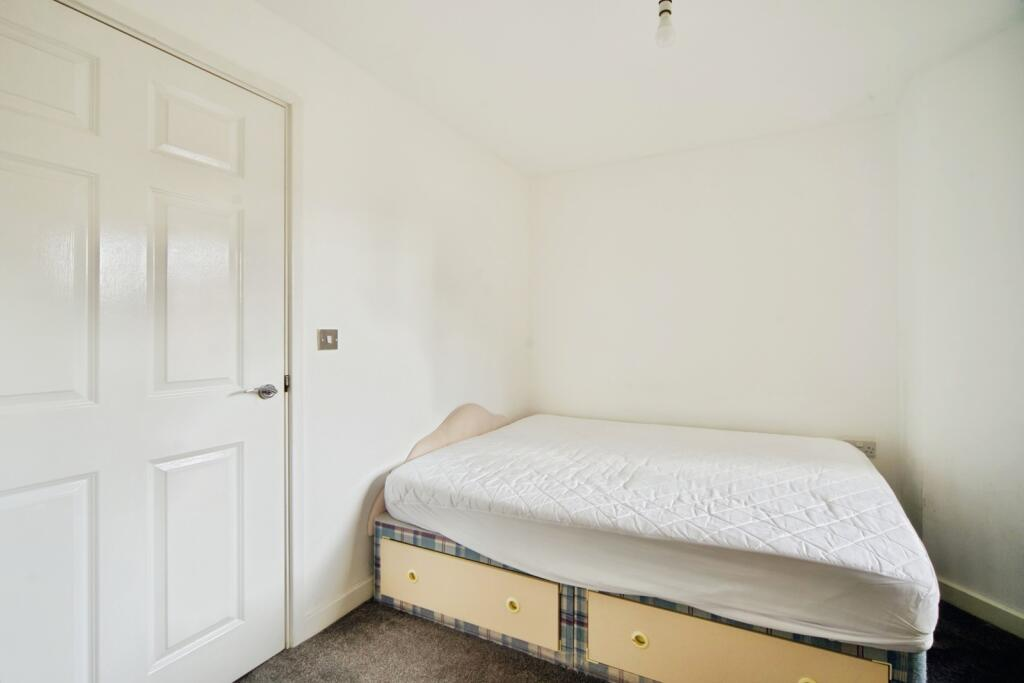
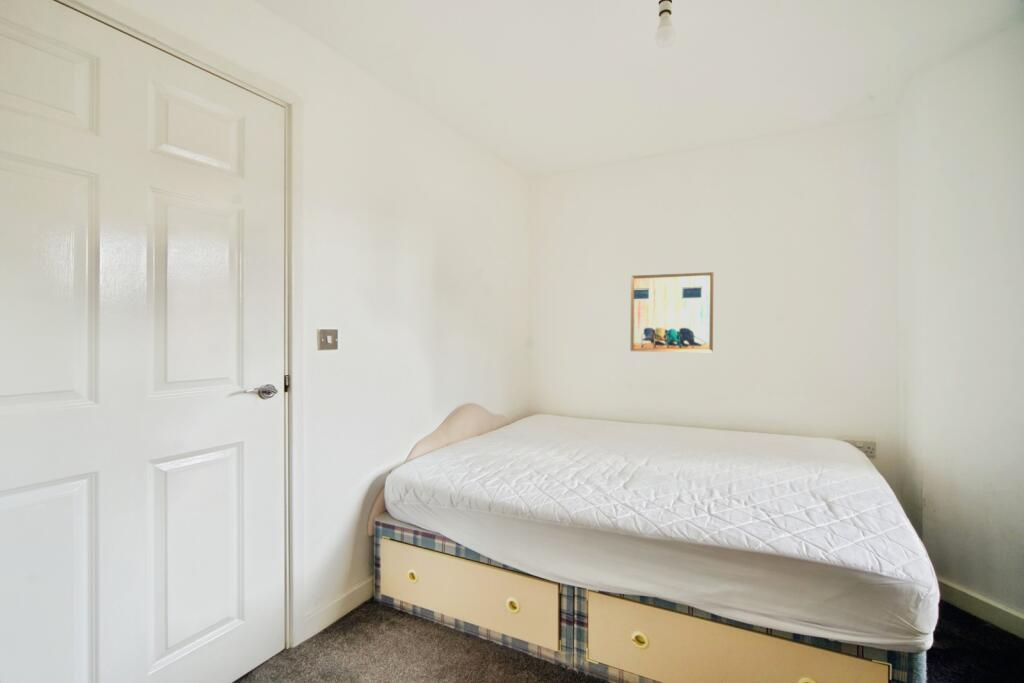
+ wall art (670, 313)
